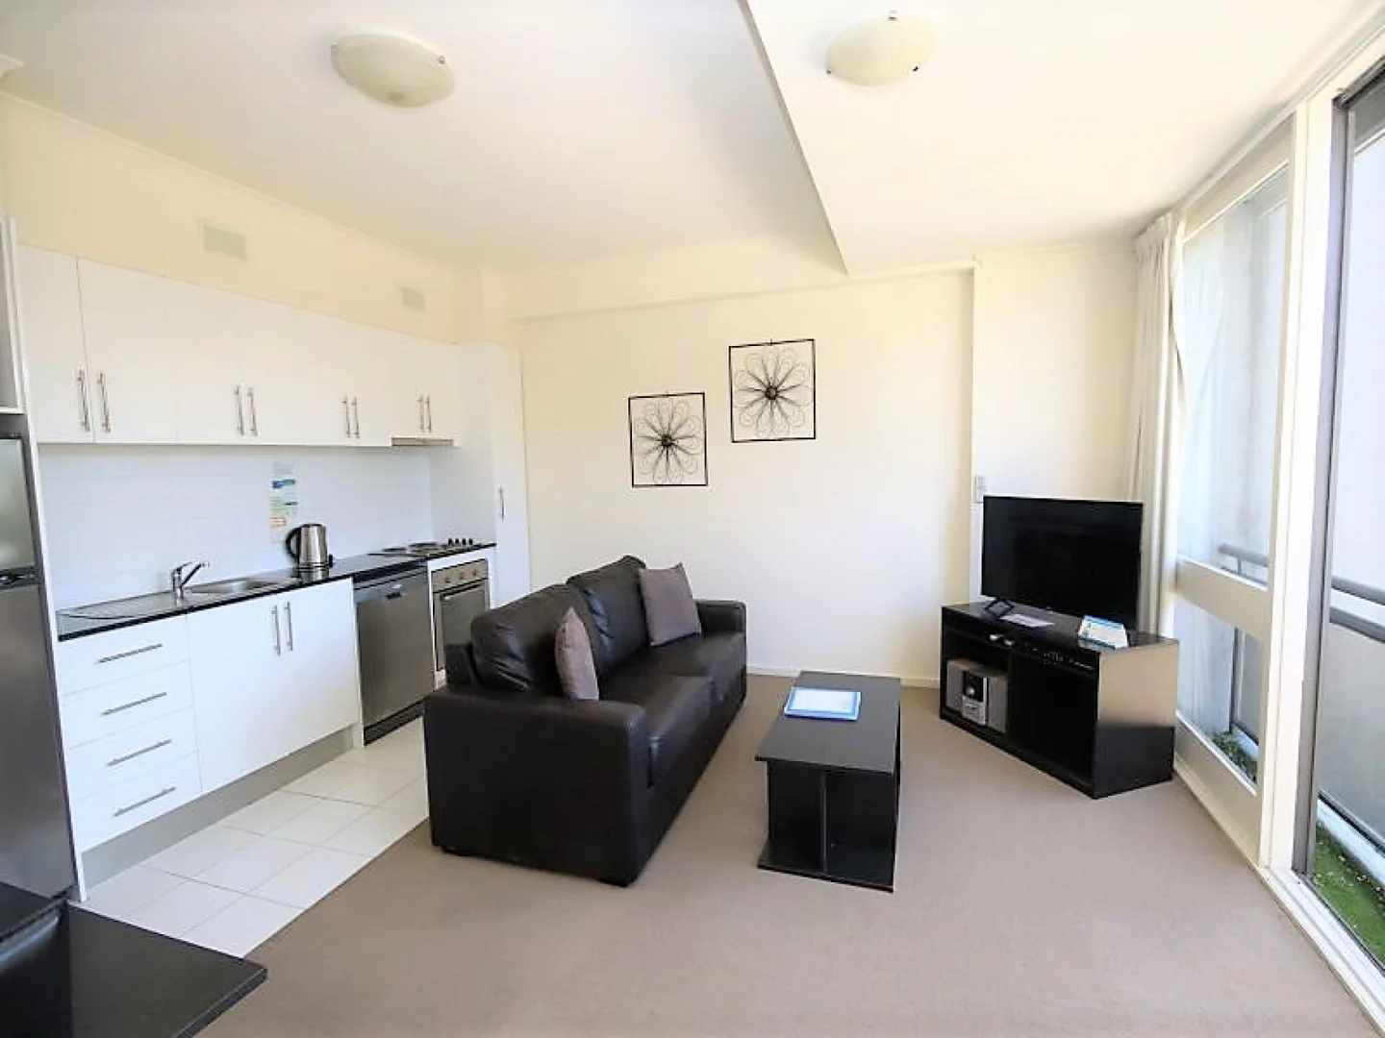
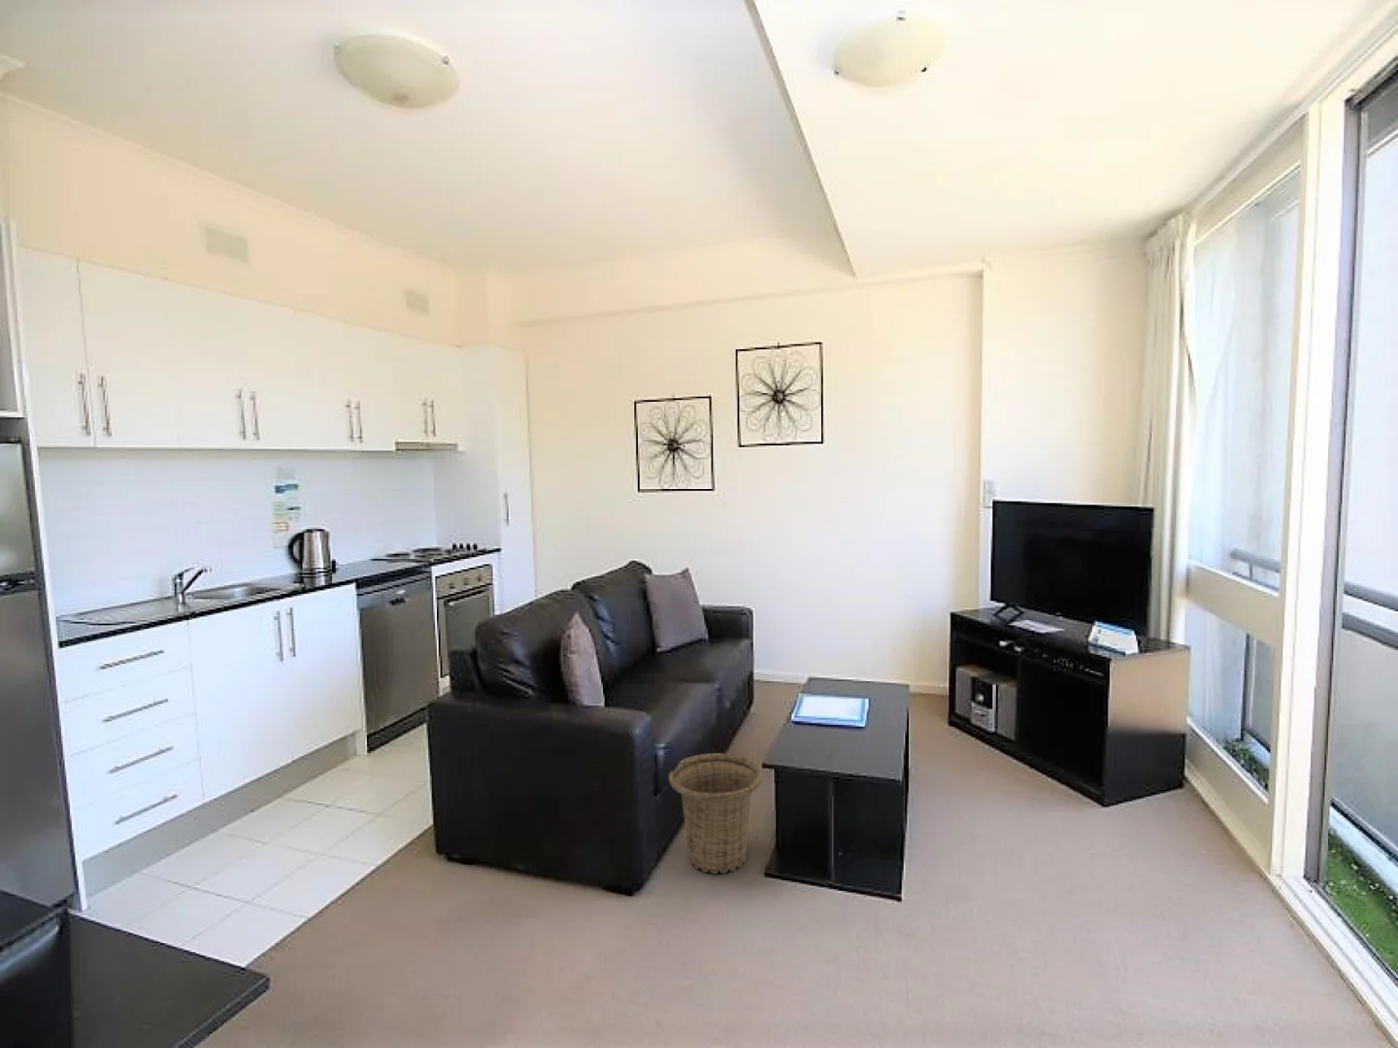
+ basket (717, 815)
